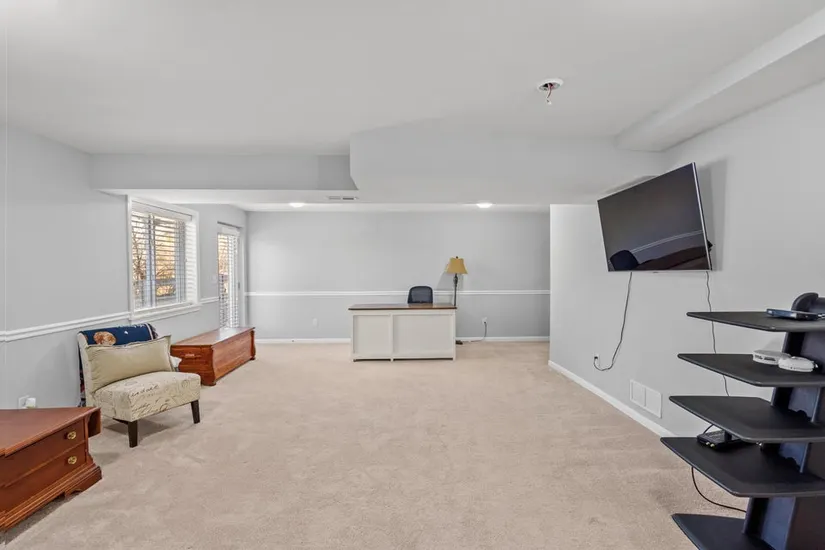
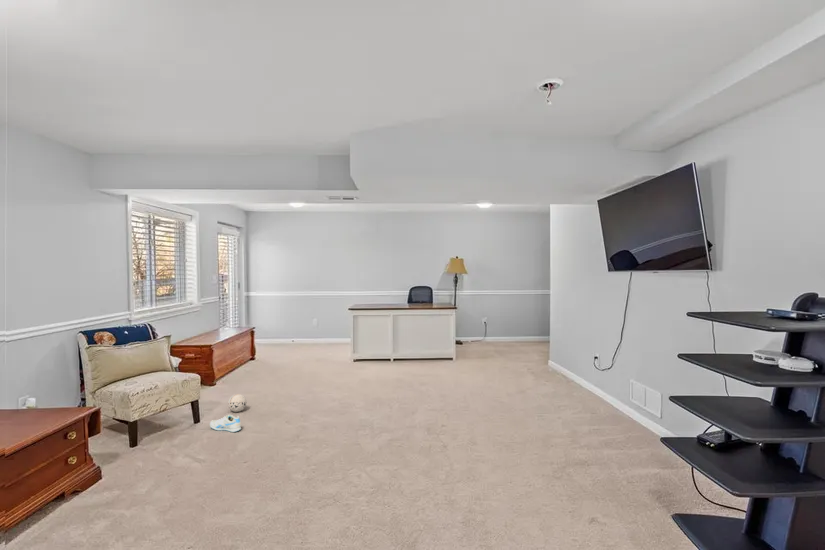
+ sneaker (225, 422)
+ decorative ball (237, 402)
